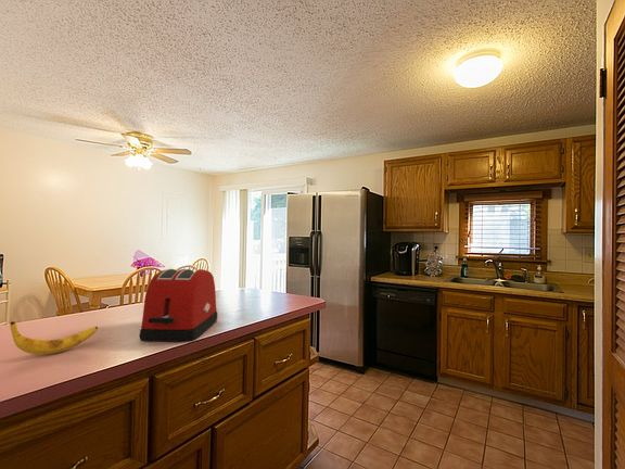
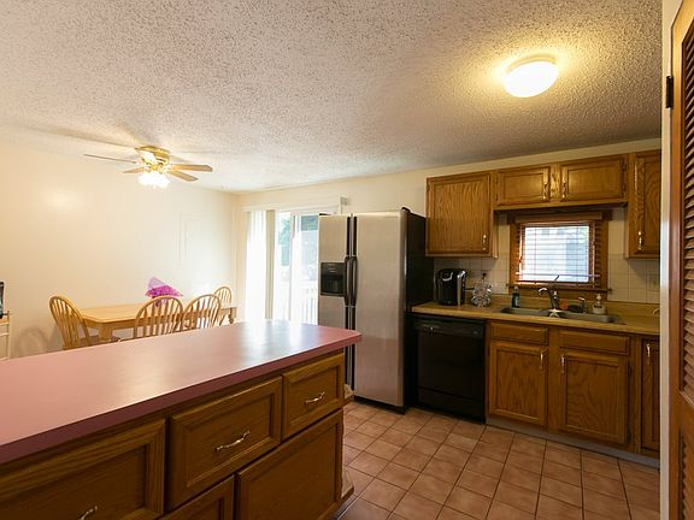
- toaster (183, 299)
- banana (56, 339)
